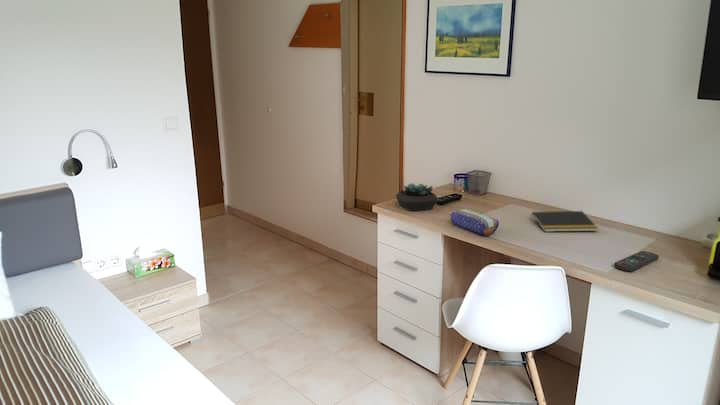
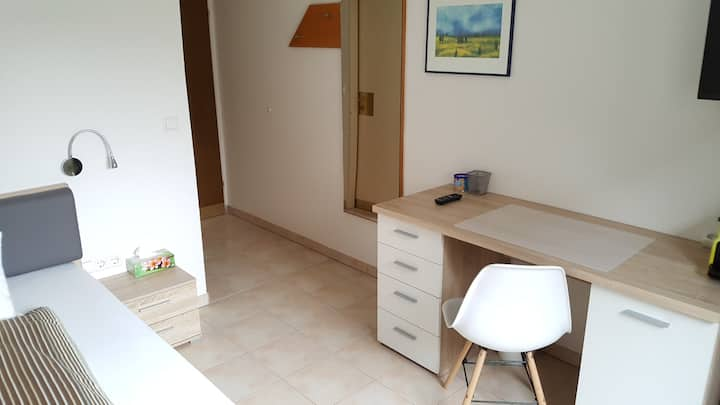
- remote control (636, 260)
- succulent plant (416, 195)
- pencil case (473, 221)
- notepad (564, 221)
